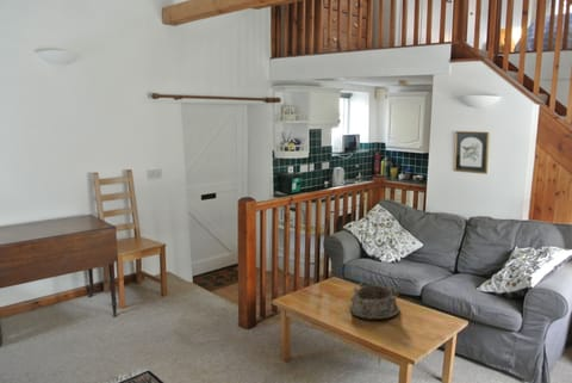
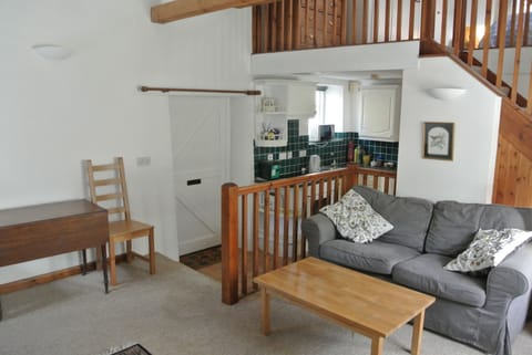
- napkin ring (374, 299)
